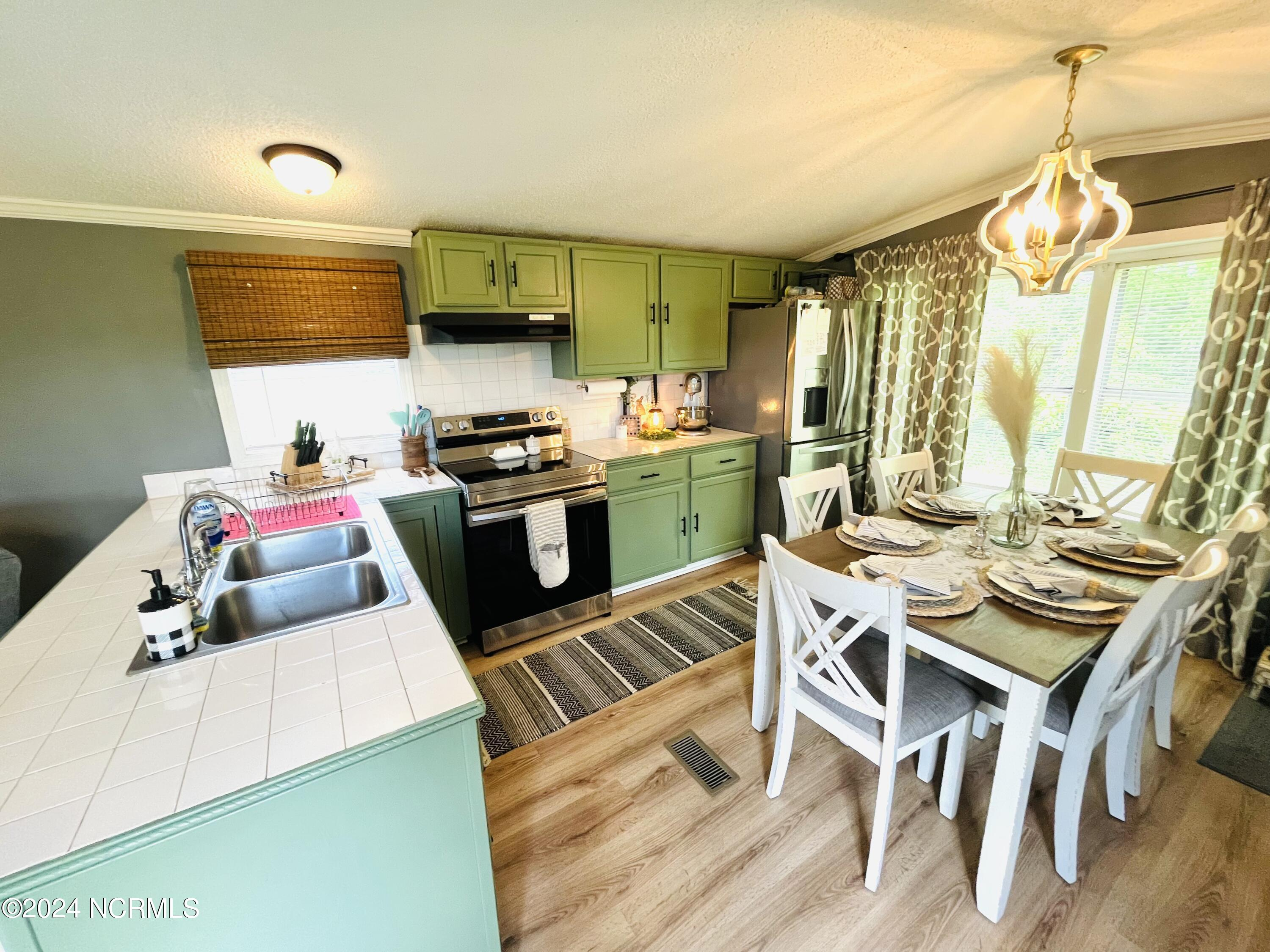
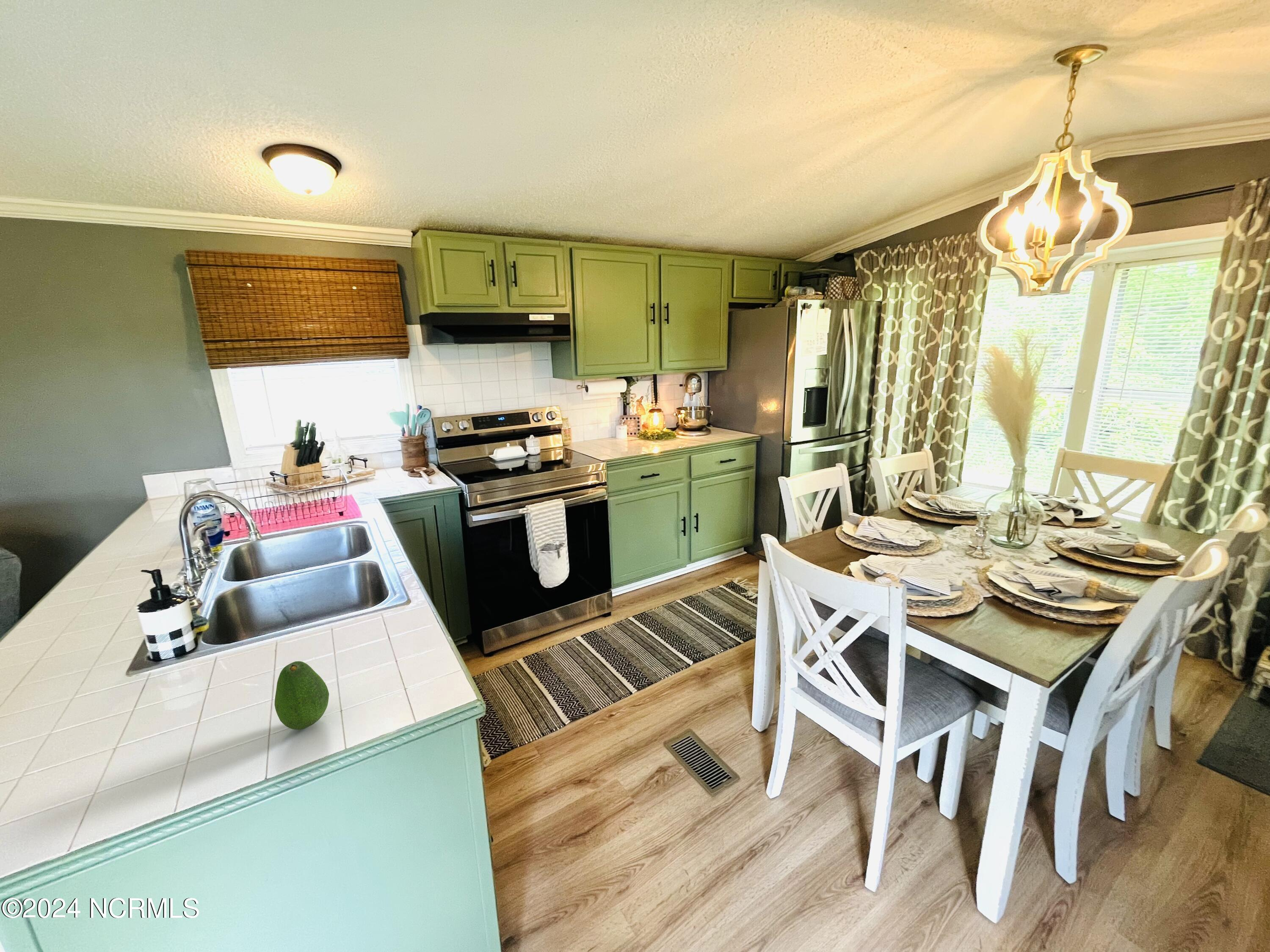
+ fruit (301, 694)
